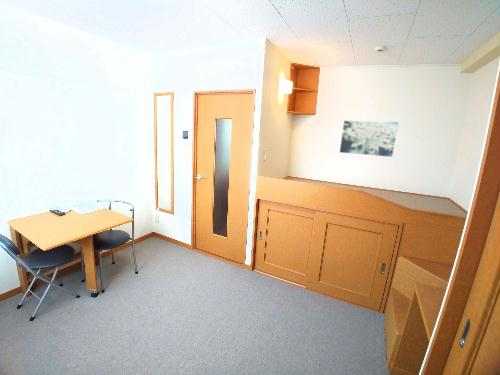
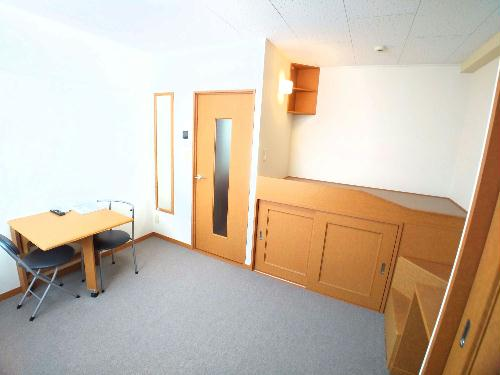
- wall art (367, 138)
